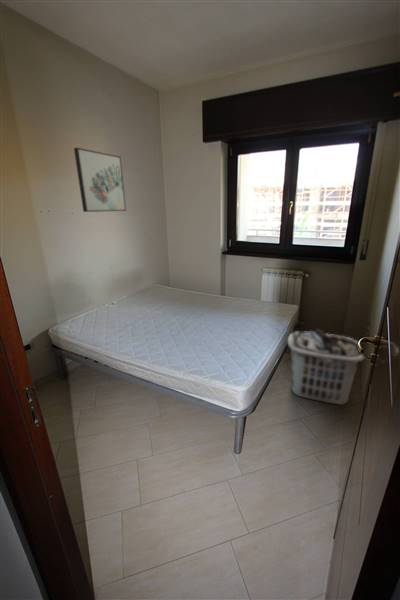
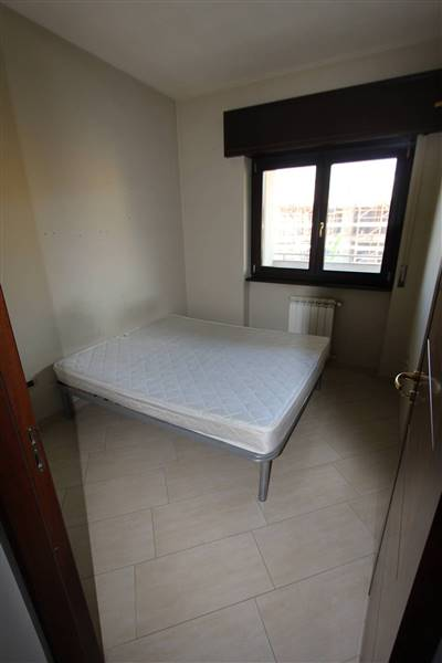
- wall art (102, 182)
- clothes hamper (322, 363)
